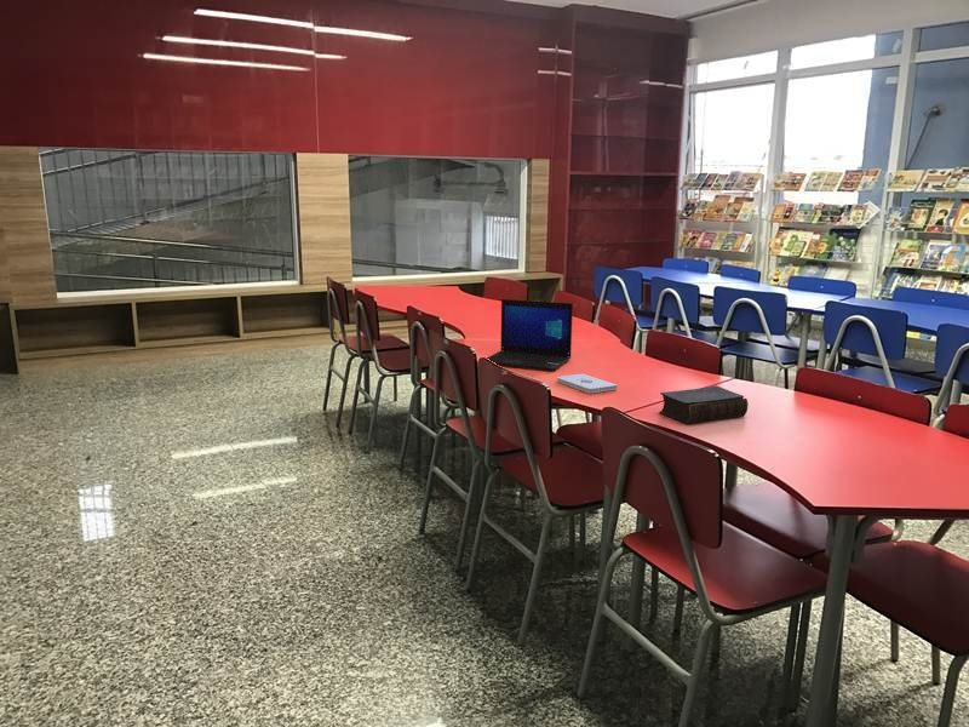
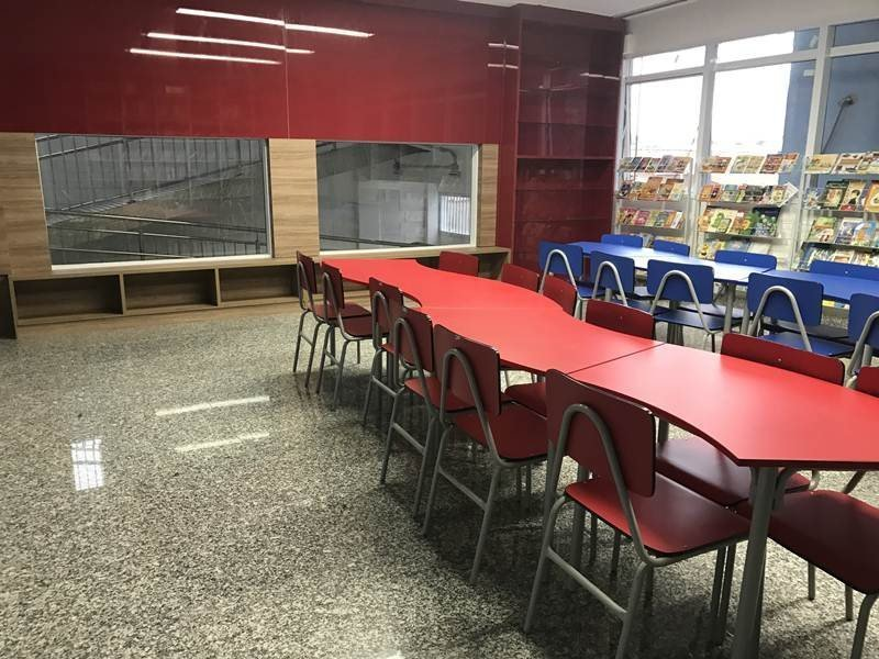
- notepad (585, 383)
- laptop (527, 333)
- book (703, 403)
